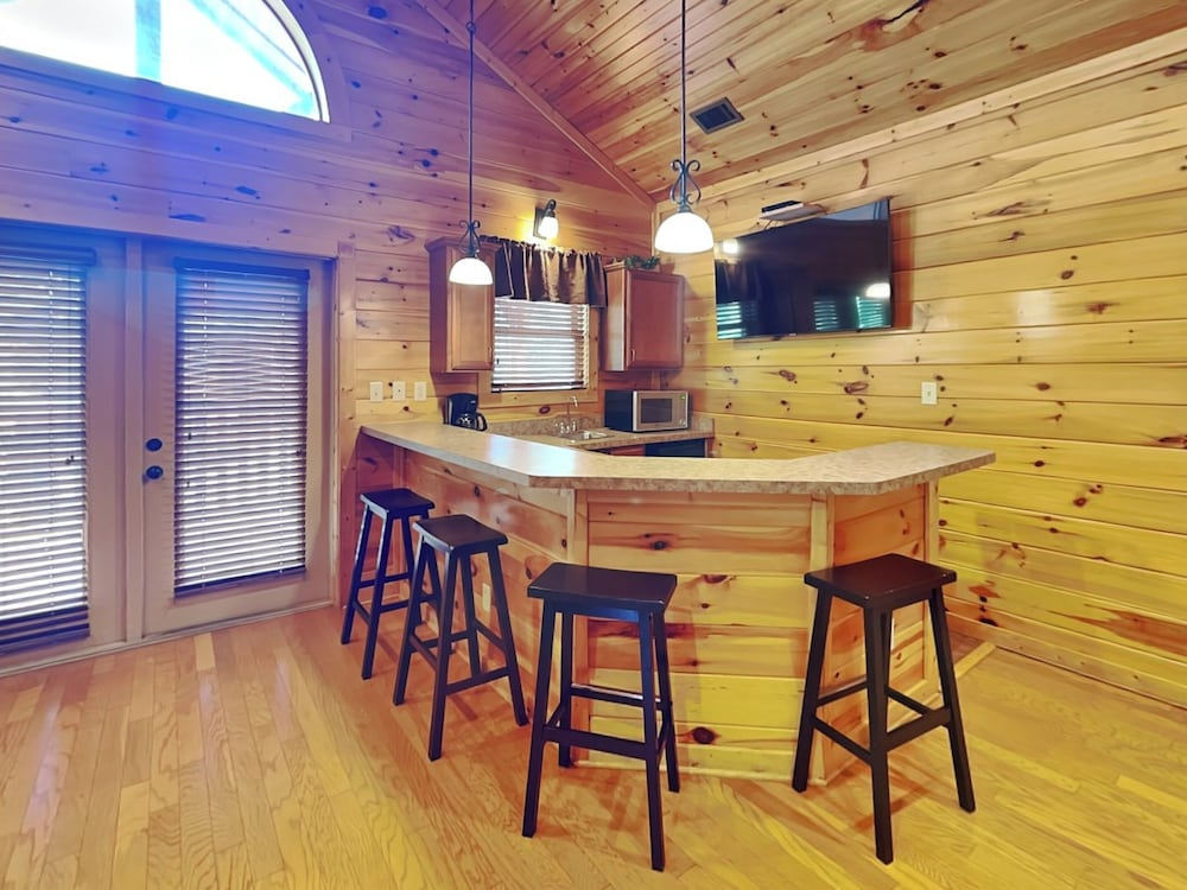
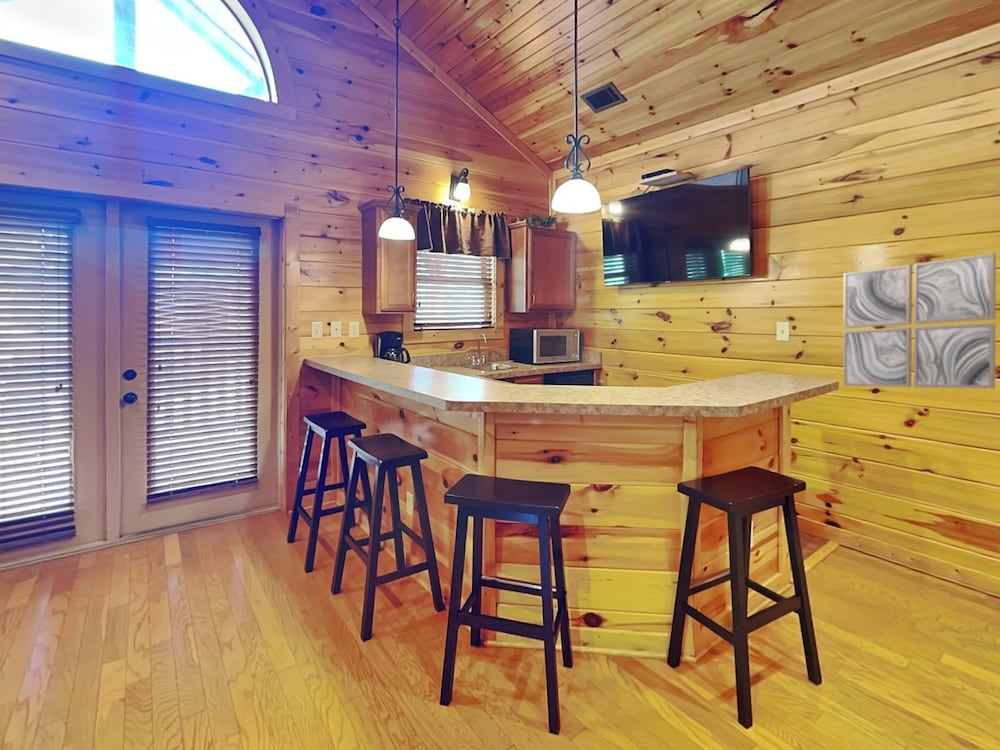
+ wall art (914, 327)
